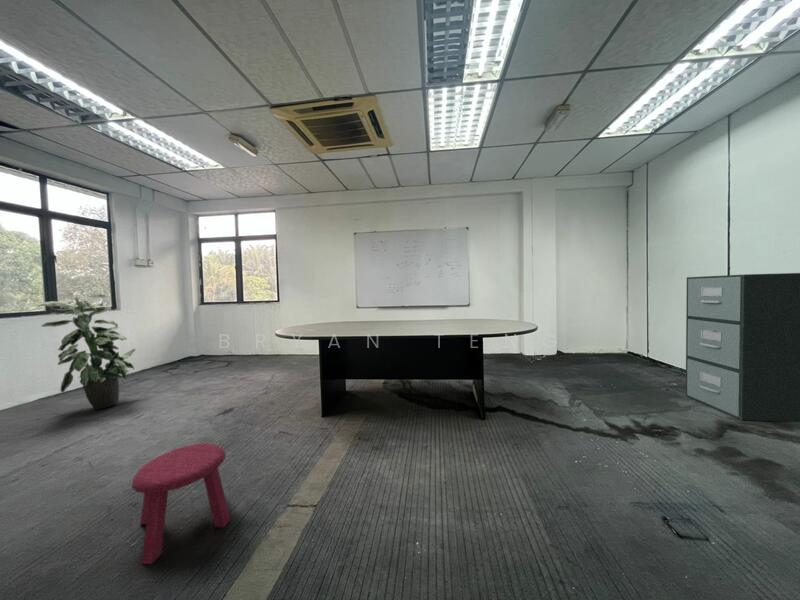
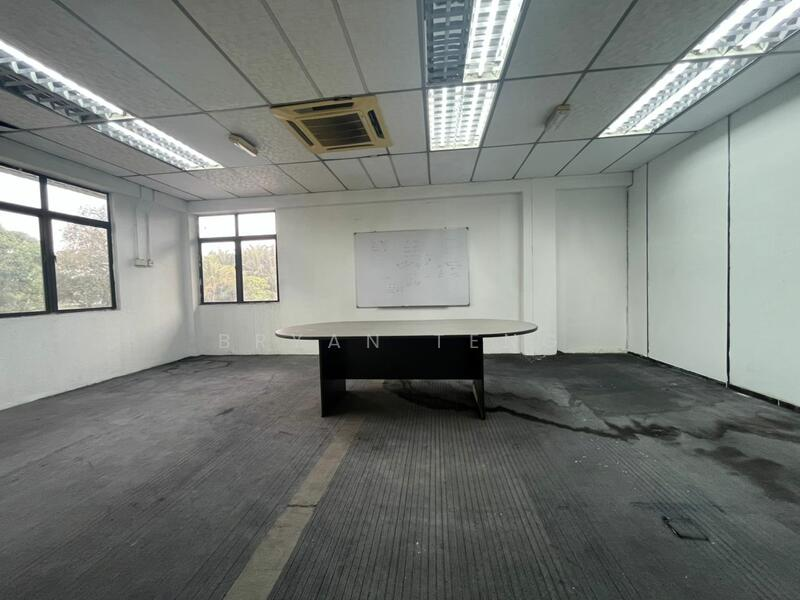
- indoor plant (94, 352)
- filing cabinet (743, 341)
- stool (182, 486)
